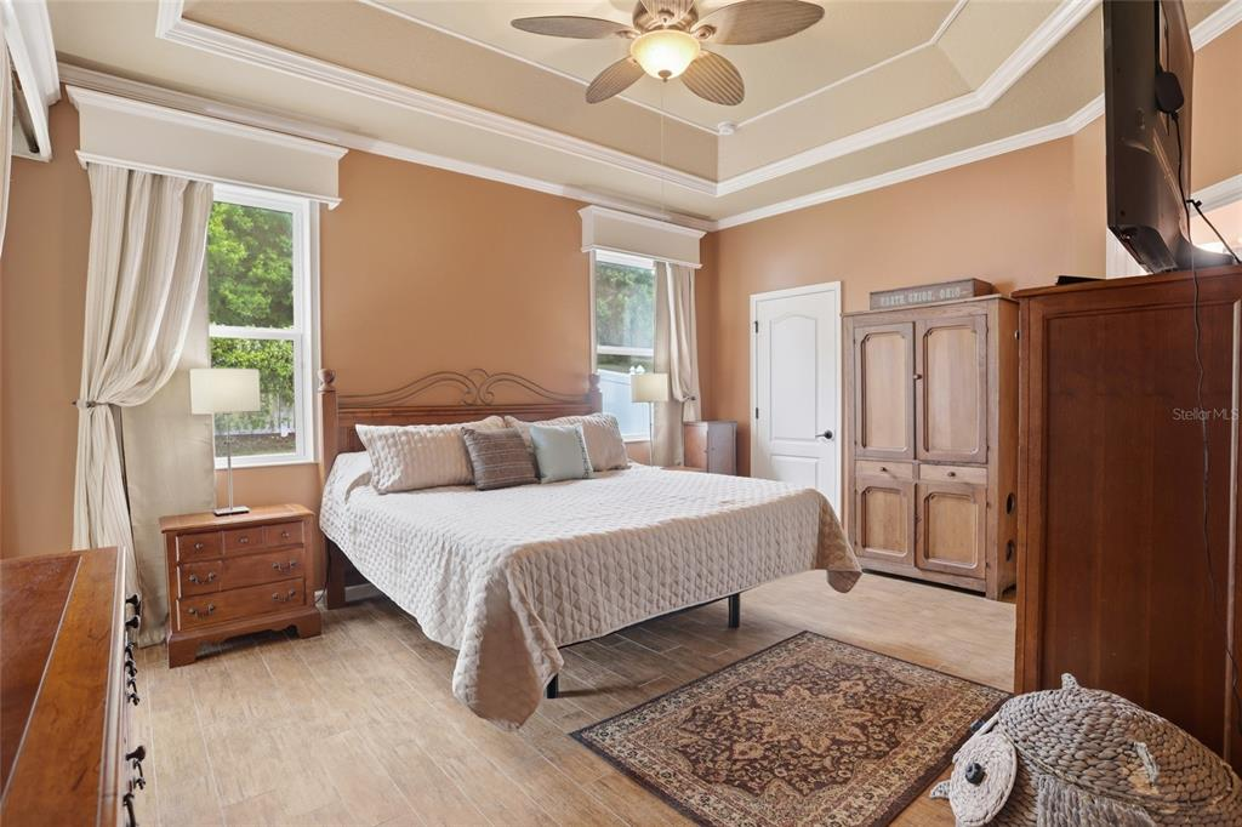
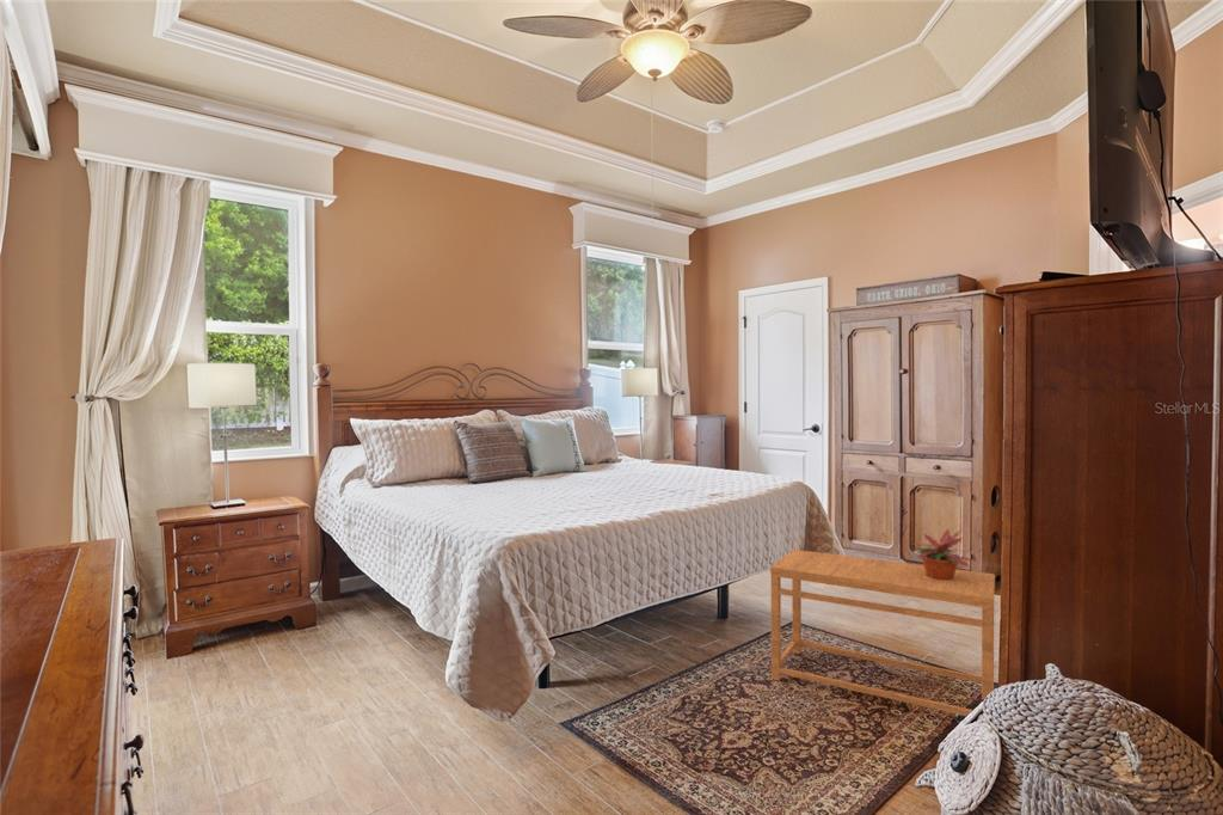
+ side table (884, 611)
+ potted plant (940, 549)
